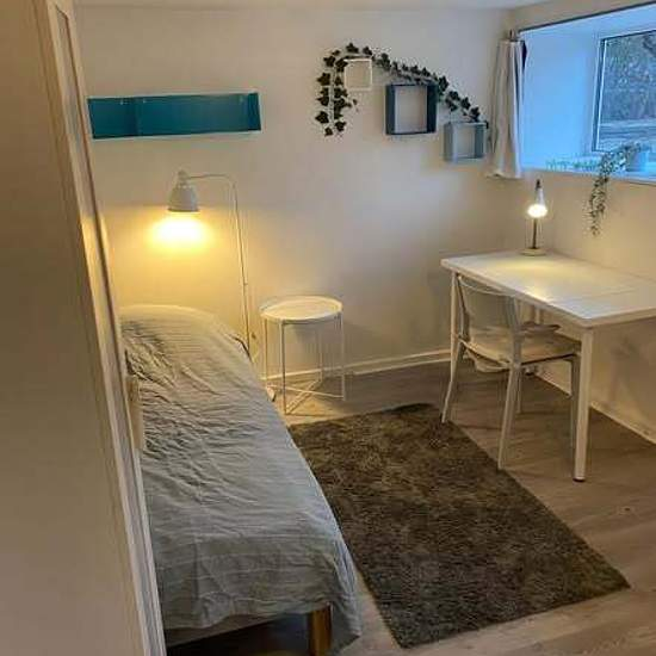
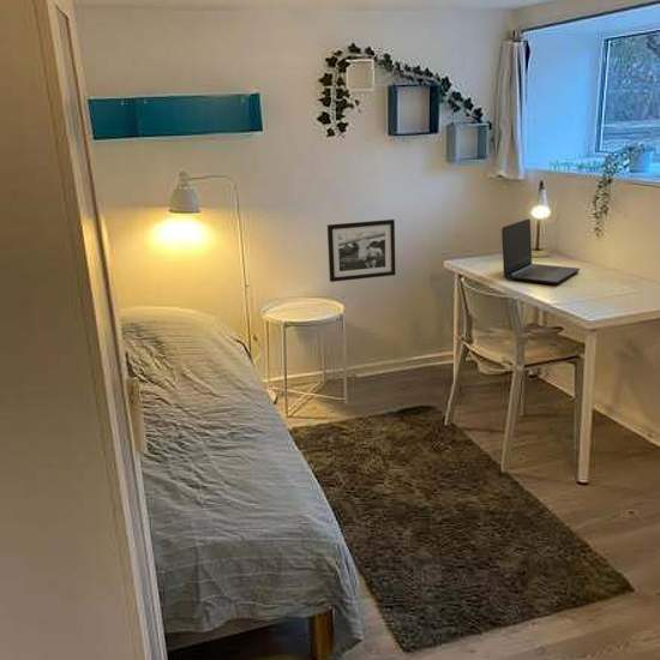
+ picture frame (361, 250)
+ laptop (530, 250)
